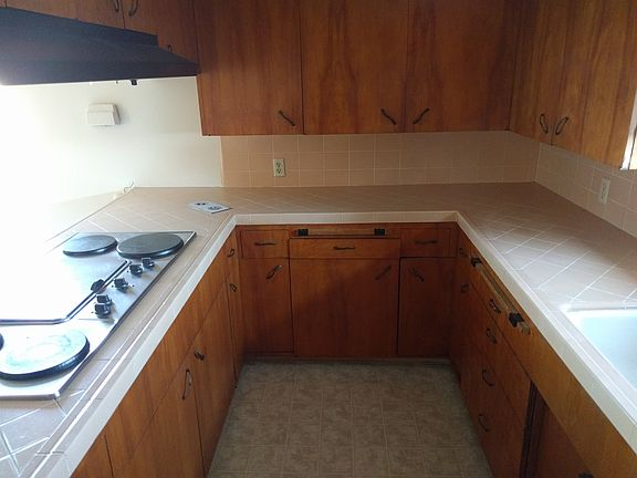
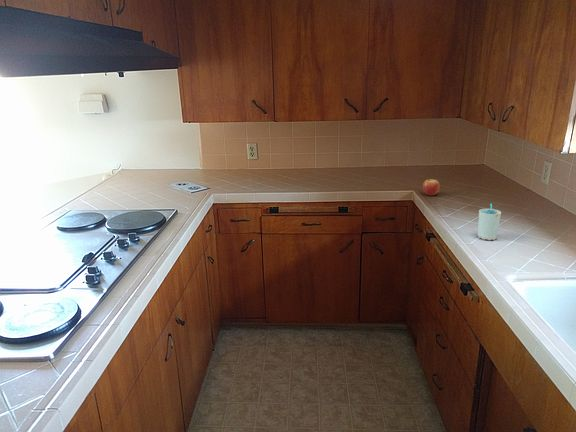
+ fruit (431, 186)
+ cup (489, 221)
